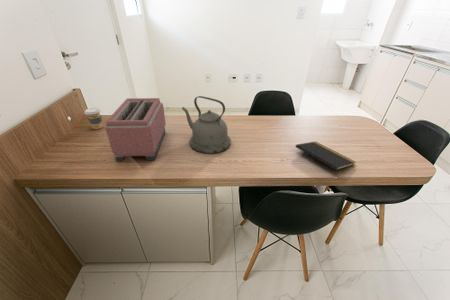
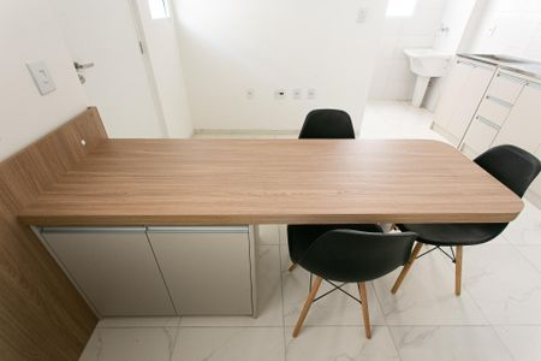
- notepad (324, 154)
- coffee cup (95, 118)
- kettle (206, 121)
- toaster (140, 125)
